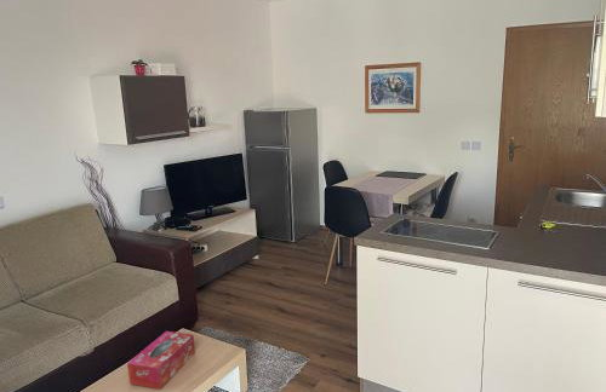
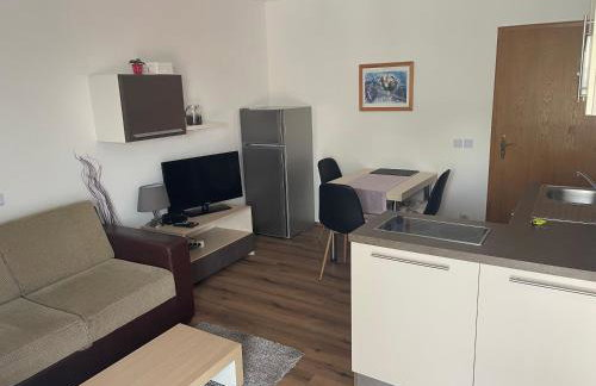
- tissue box (162, 357)
